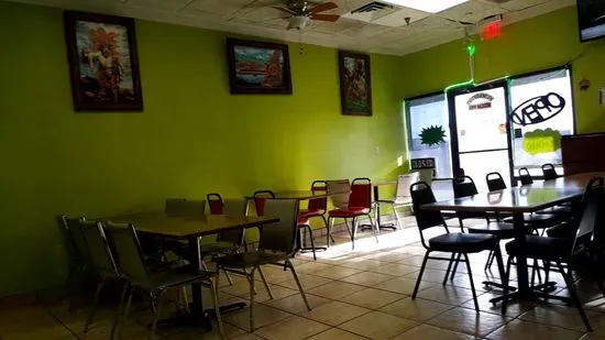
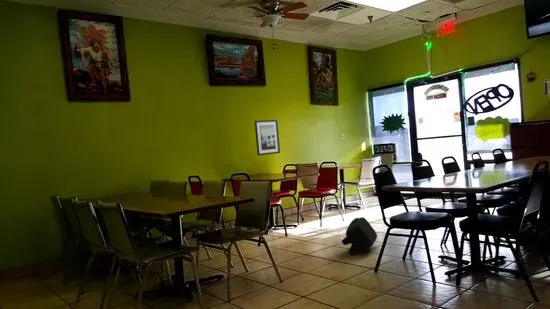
+ wall art (267, 137)
+ backpack (357, 235)
